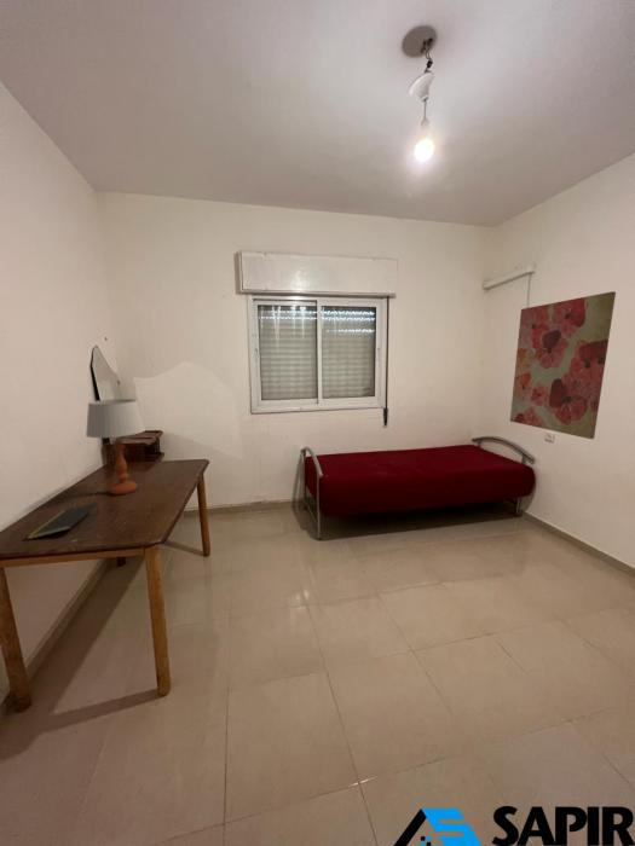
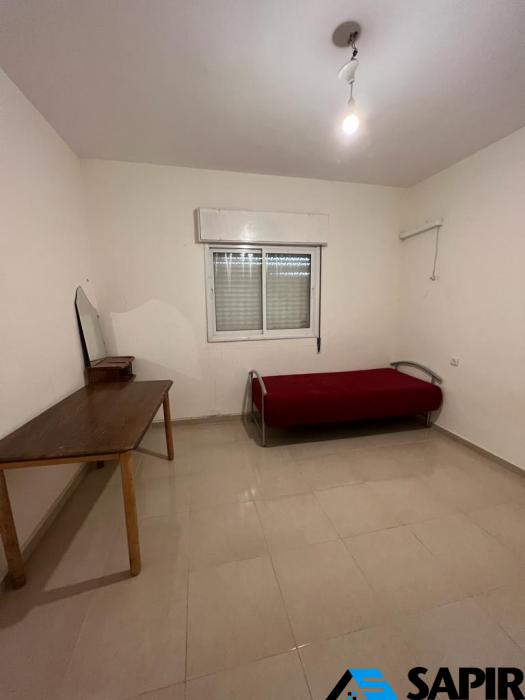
- wall art (553, 367)
- notepad (64, 518)
- table lamp (119, 447)
